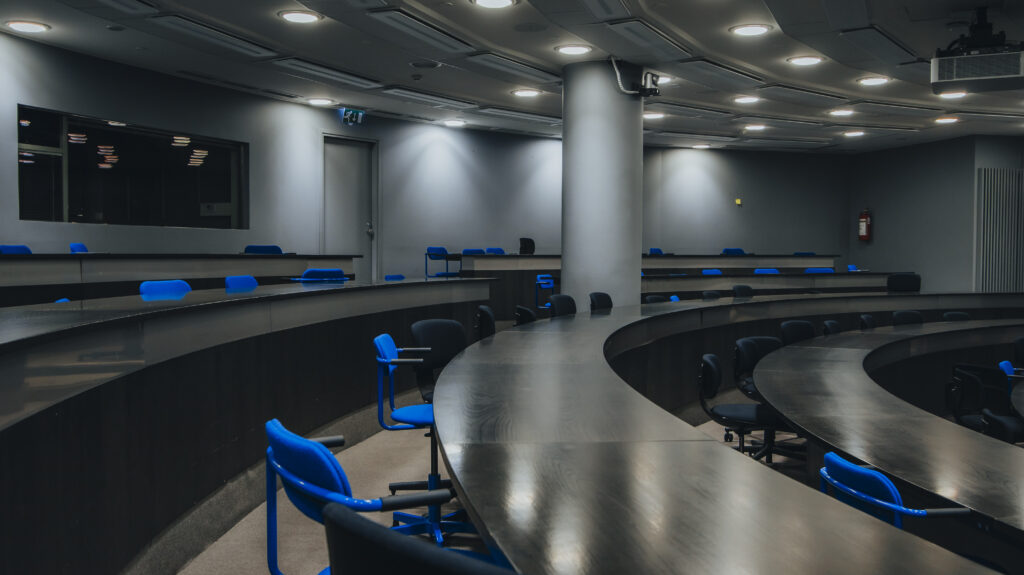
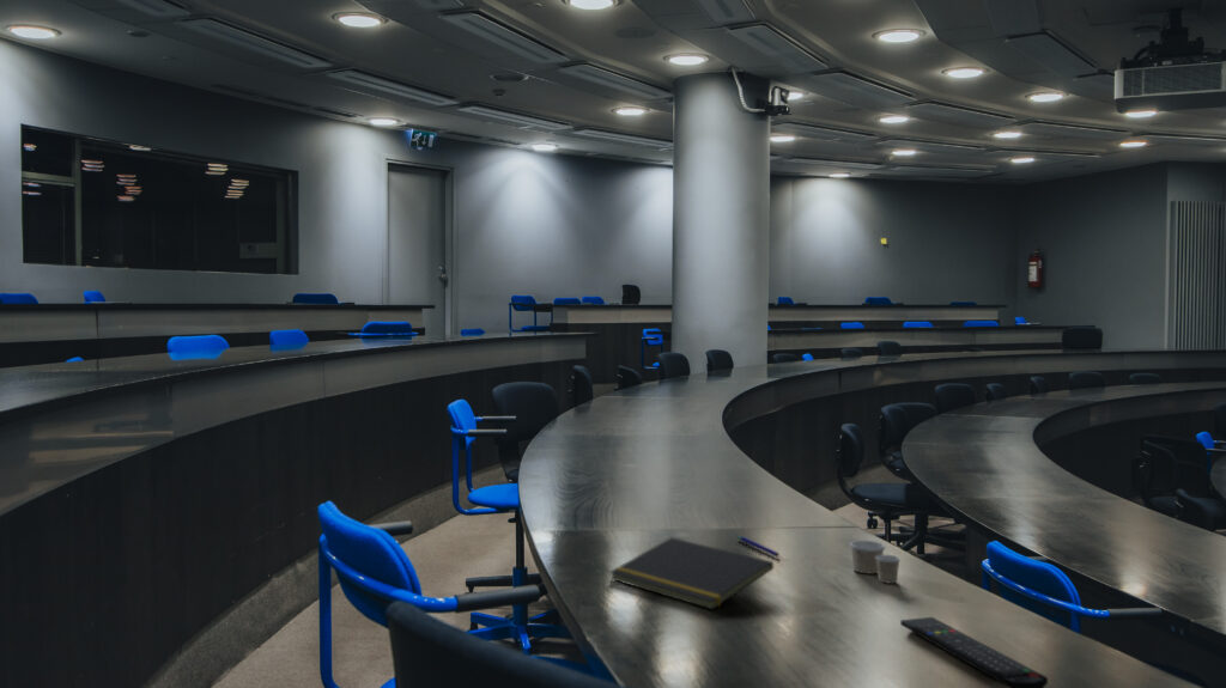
+ remote control (969, 652)
+ paper cup (875, 561)
+ pen (757, 544)
+ notepad (690, 570)
